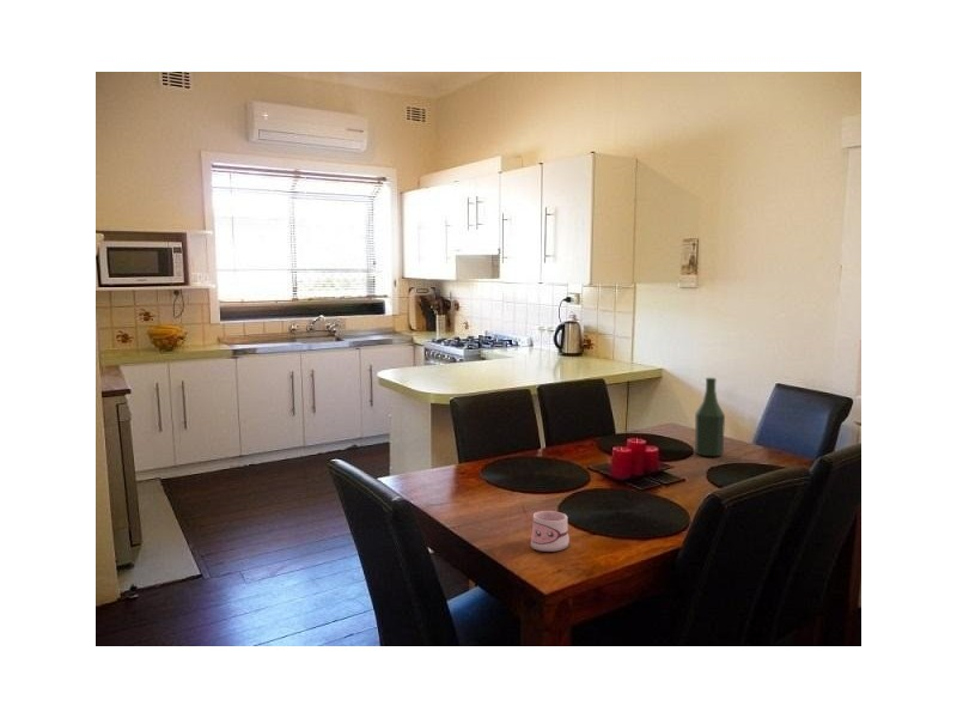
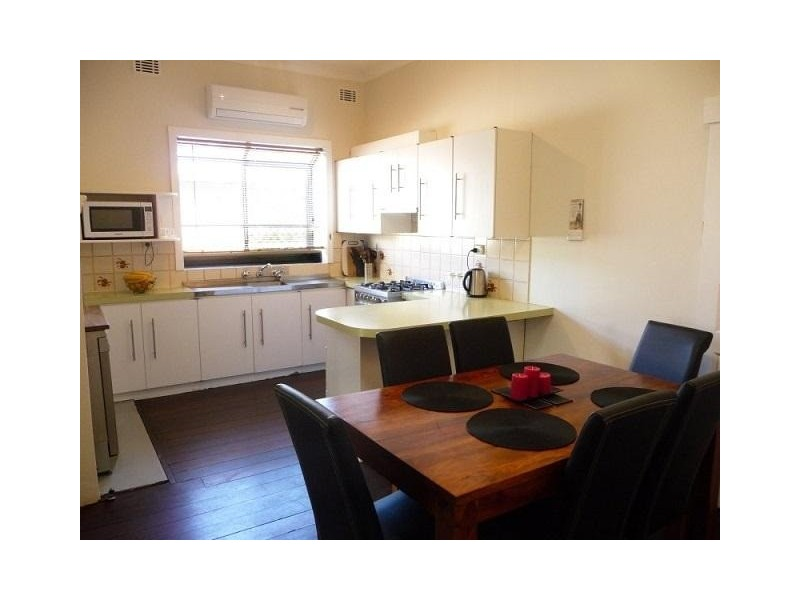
- bottle (709, 415)
- mug (551, 529)
